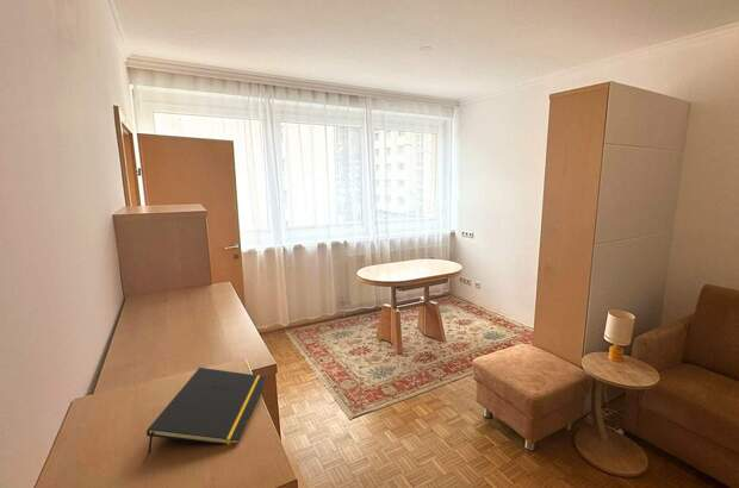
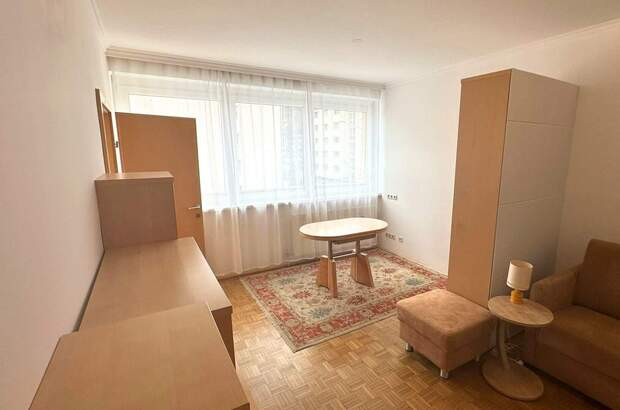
- notepad (216, 401)
